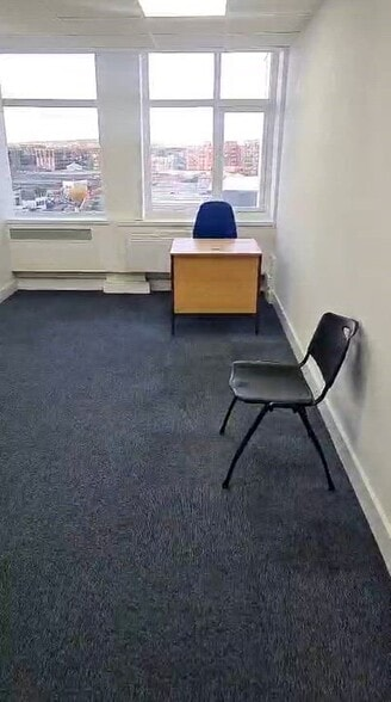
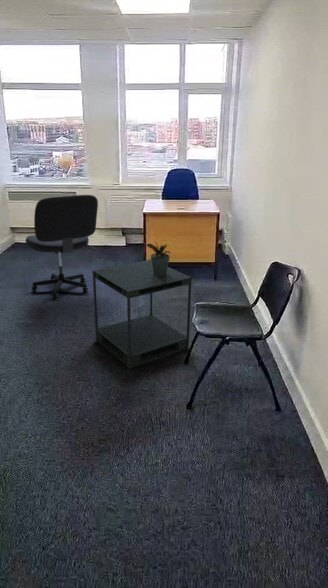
+ potted plant (157, 255)
+ side table (142, 316)
+ office chair (62, 242)
